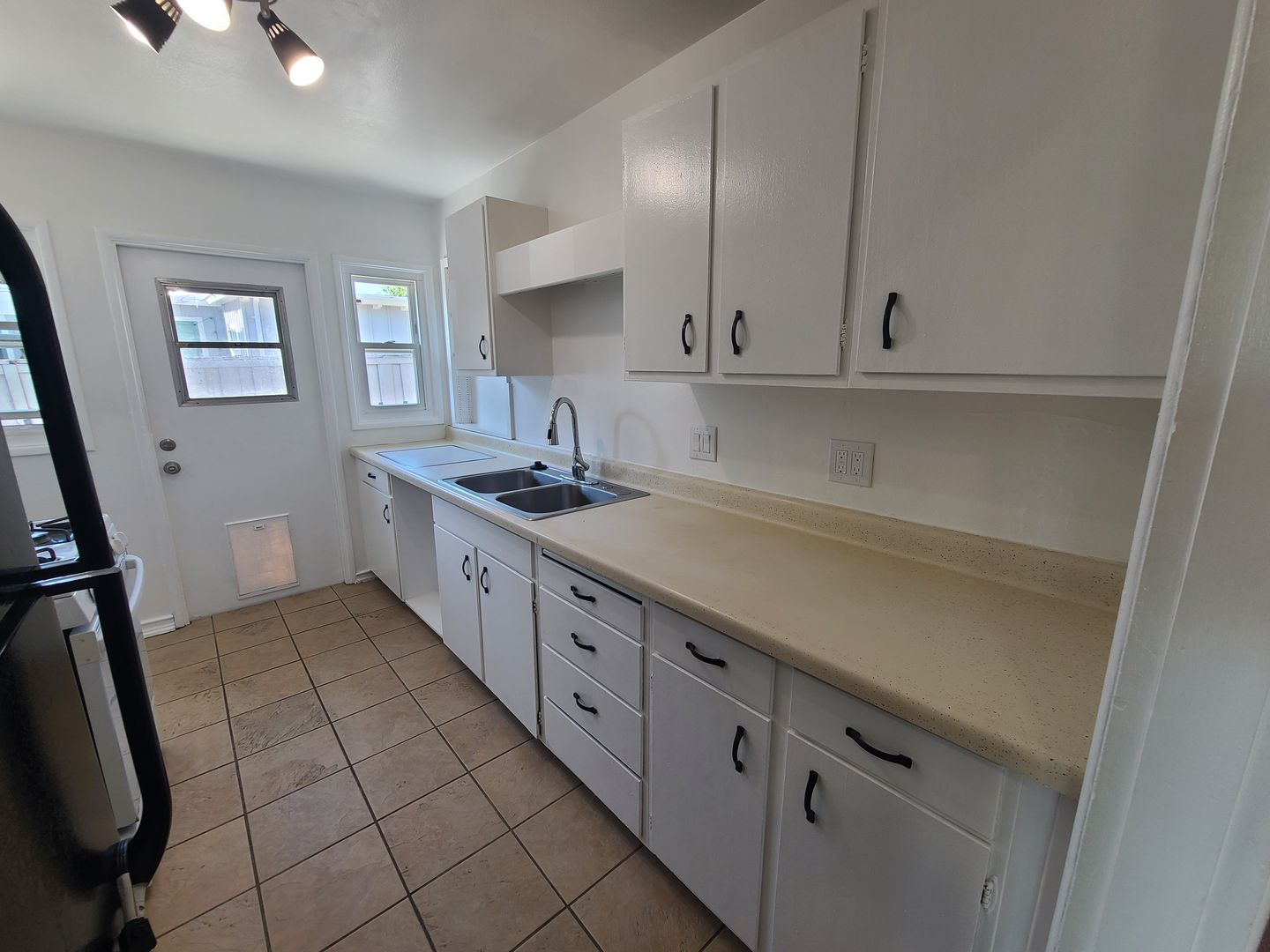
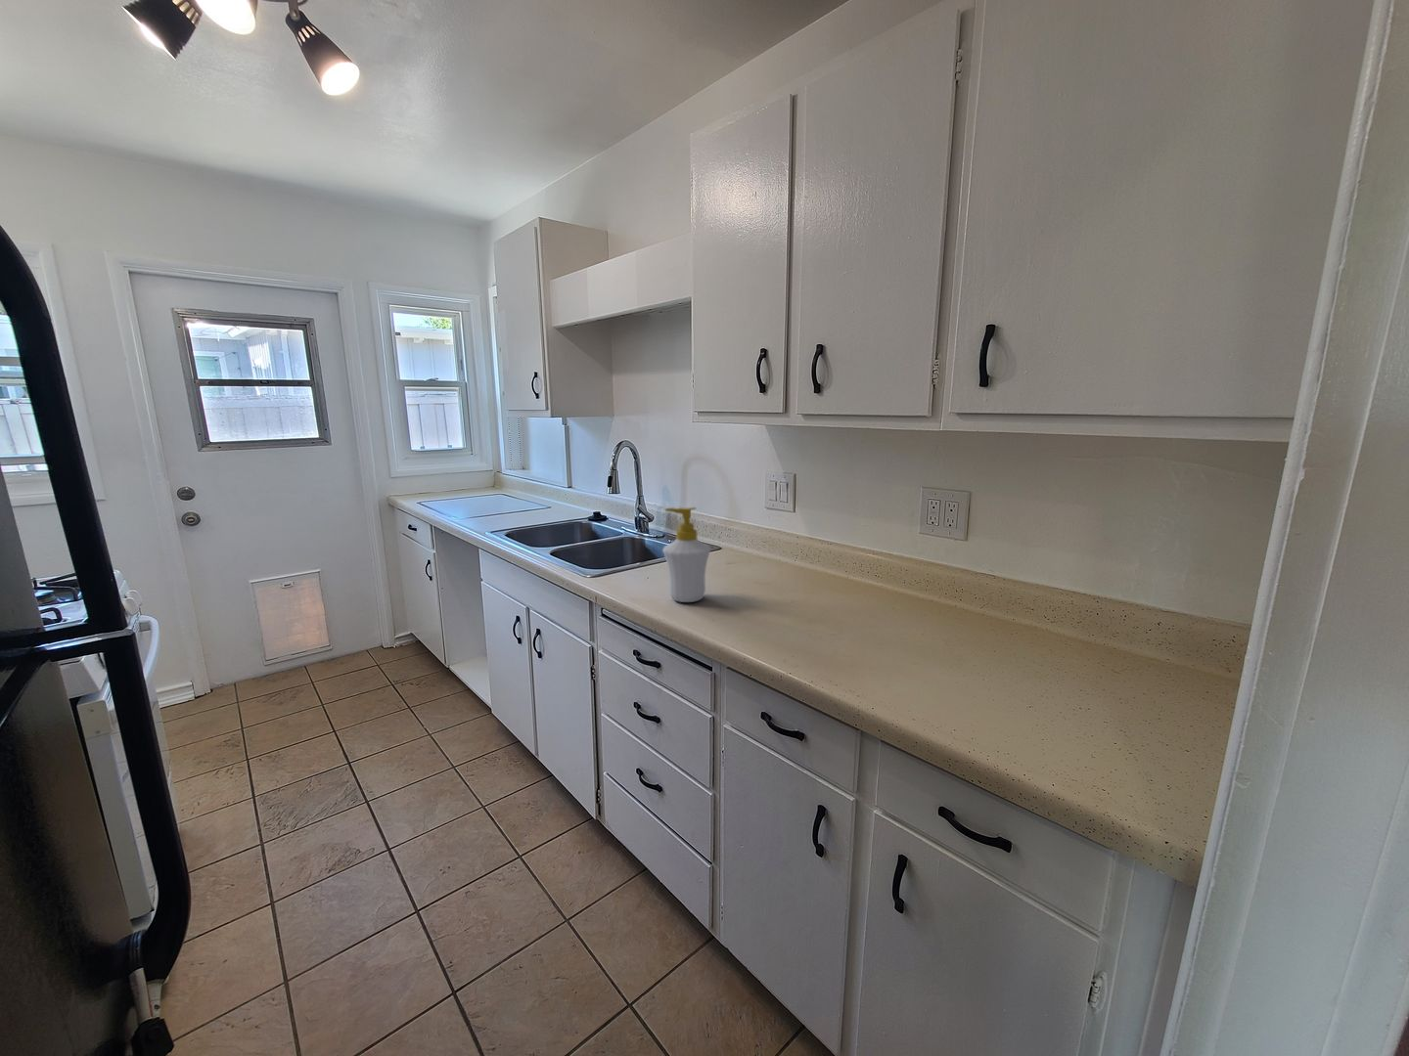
+ soap bottle (687, 554)
